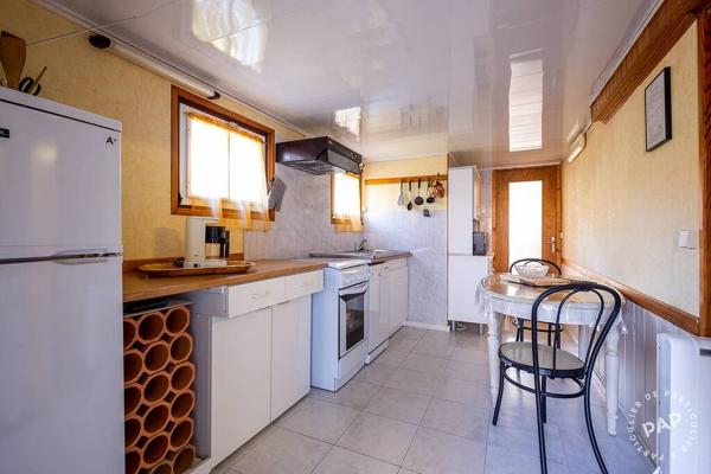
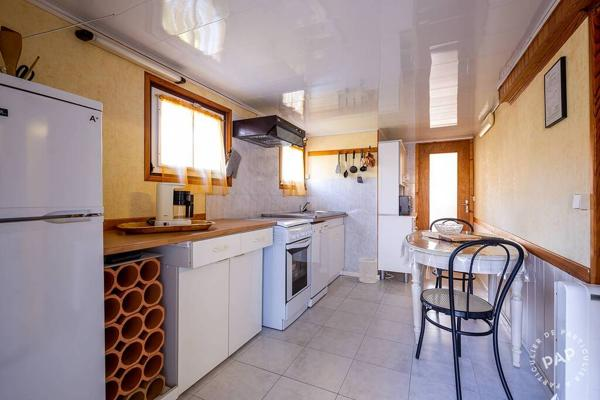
+ wastebasket (367, 270)
